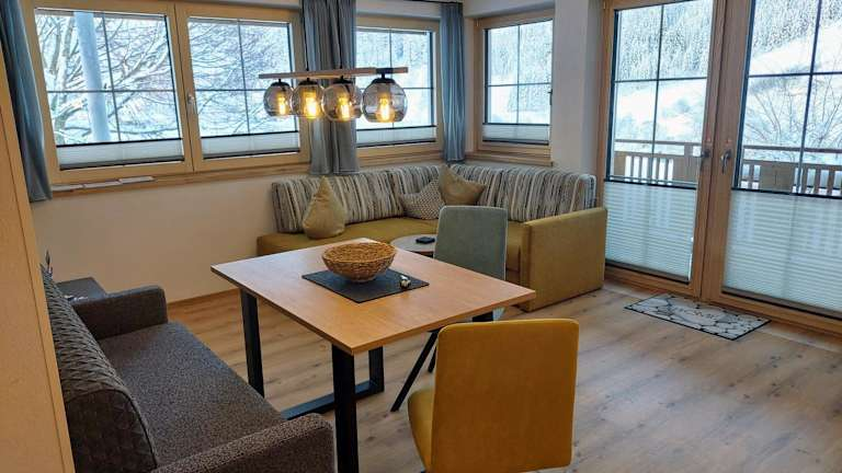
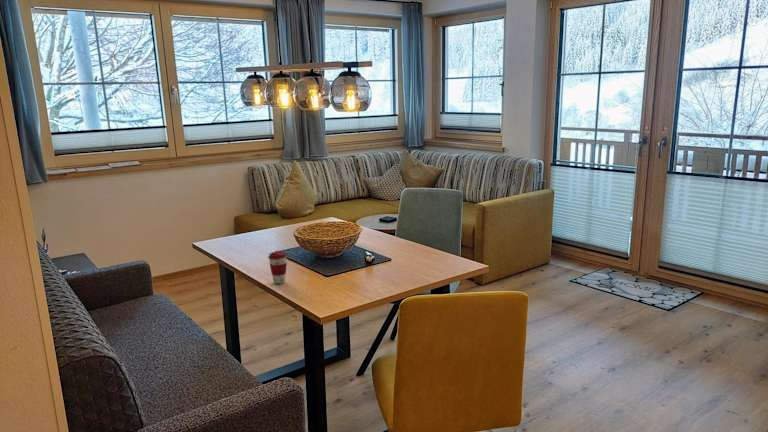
+ coffee cup (278, 267)
